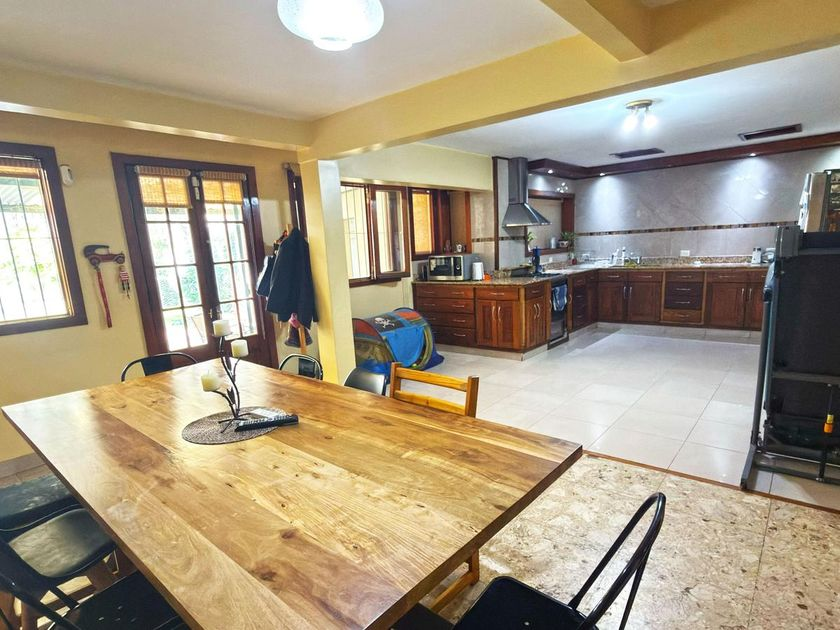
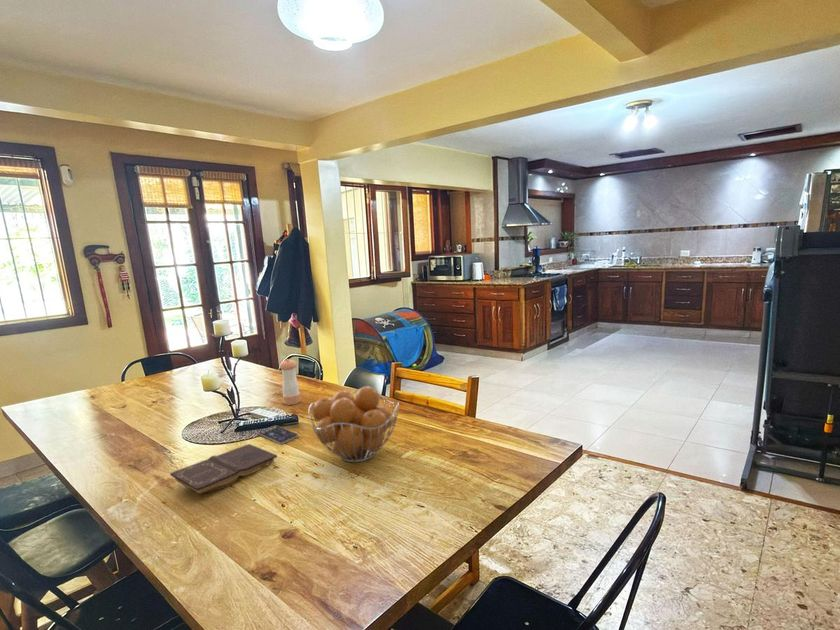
+ pepper shaker (289, 380)
+ fruit basket (355, 422)
+ smartphone (278, 434)
+ book (227, 467)
